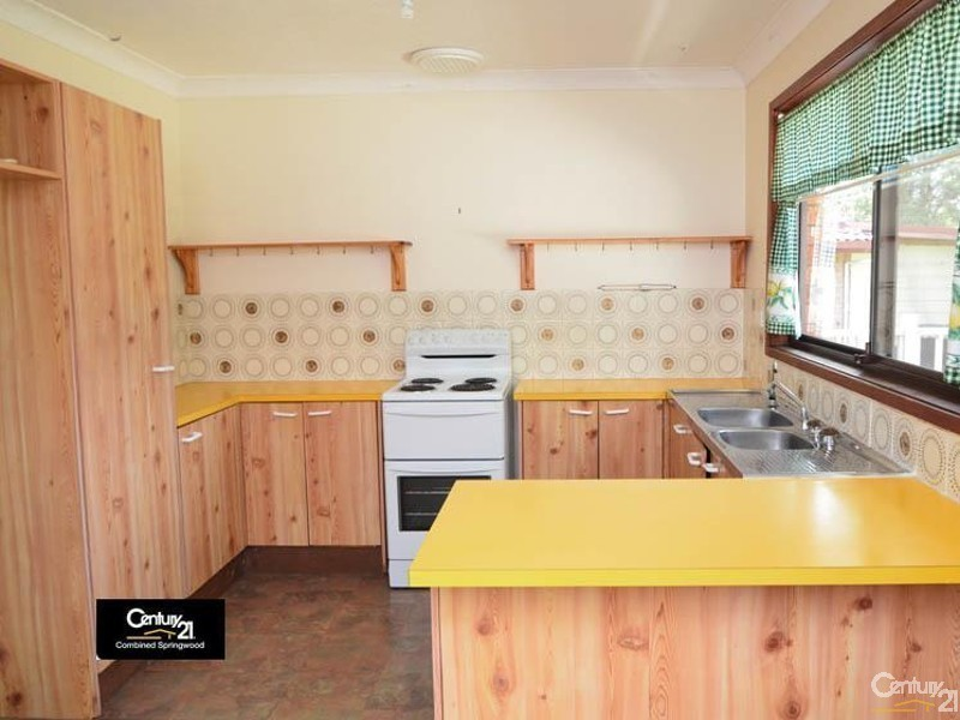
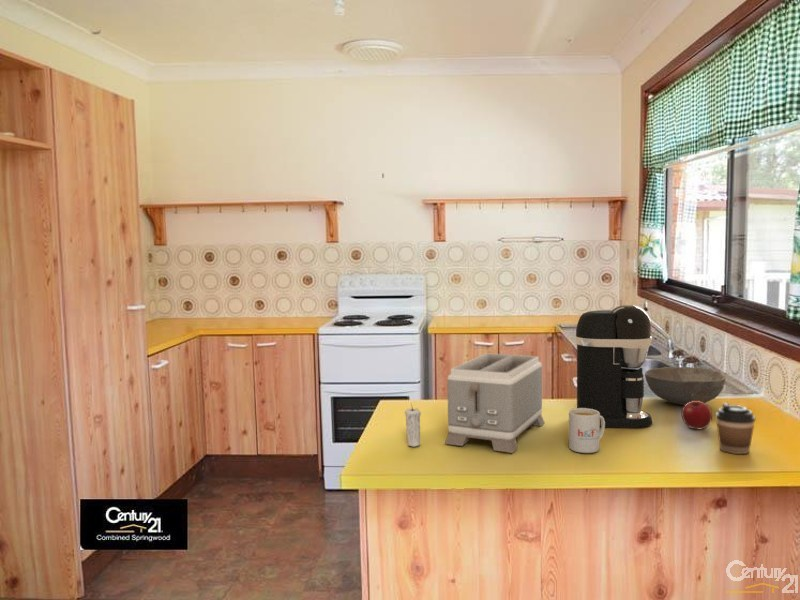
+ coffee cup (735, 427)
+ bowl (684, 388)
+ mug (588, 429)
+ candle (413, 423)
+ apple (696, 415)
+ coffee maker (612, 363)
+ toaster (495, 399)
